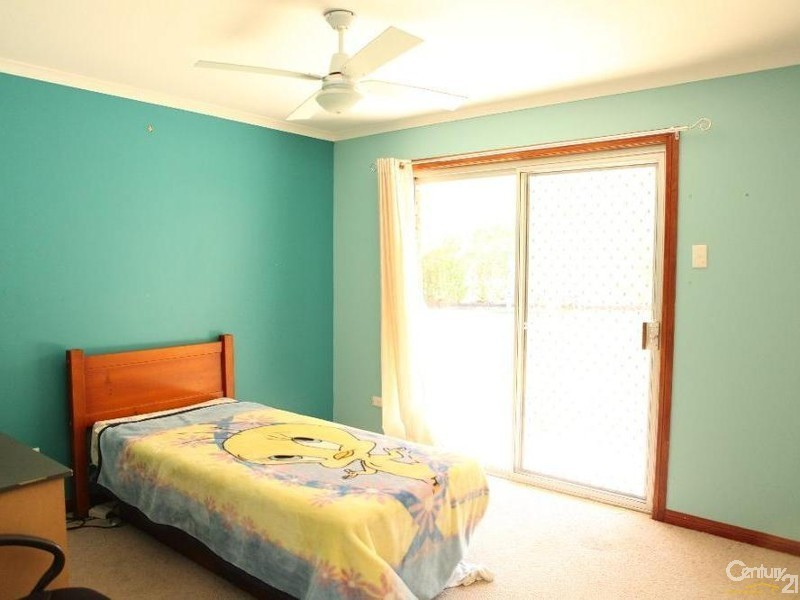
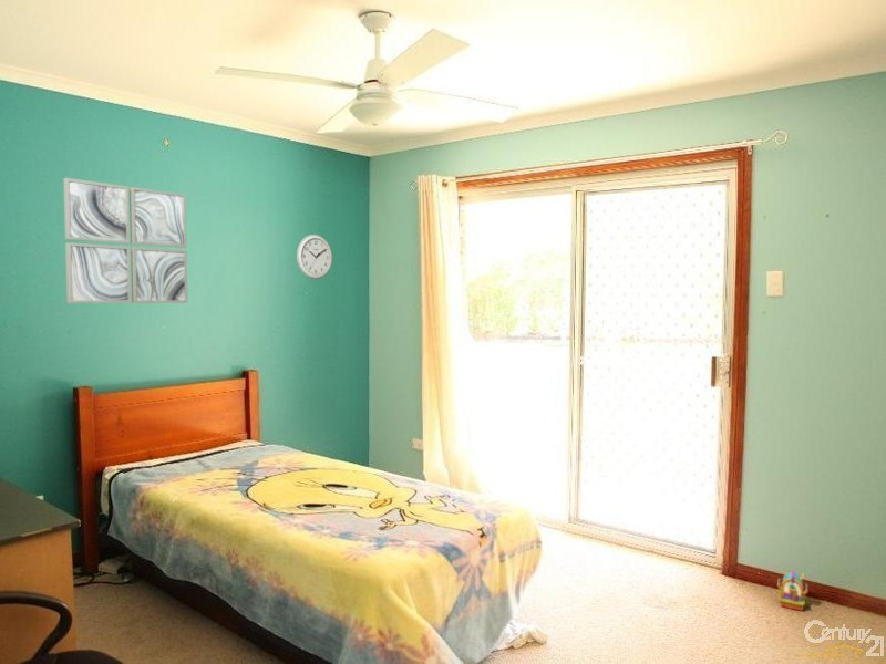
+ toy house (792, 589)
+ wall art (131, 243)
+ wall clock (316, 257)
